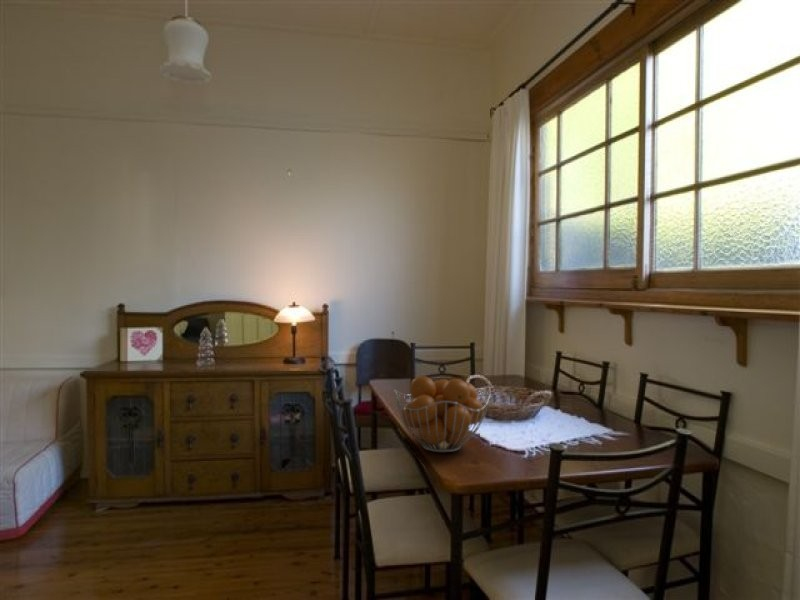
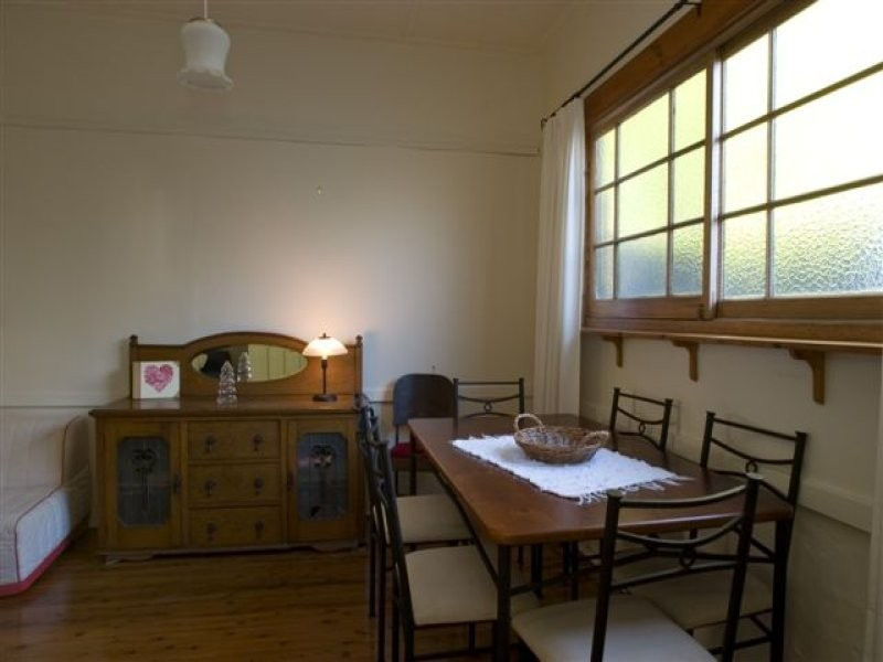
- fruit basket (441, 411)
